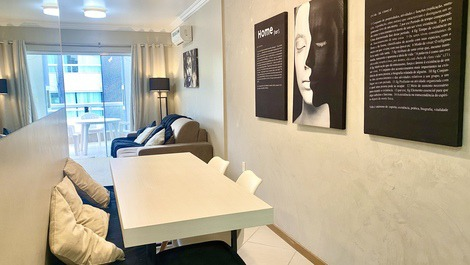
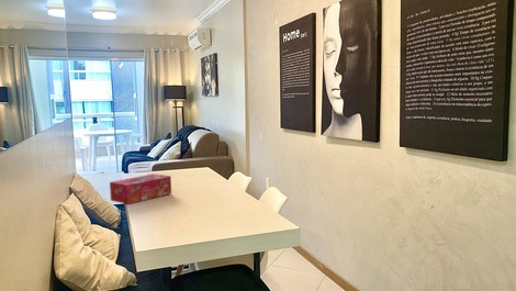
+ tissue box (142, 188)
